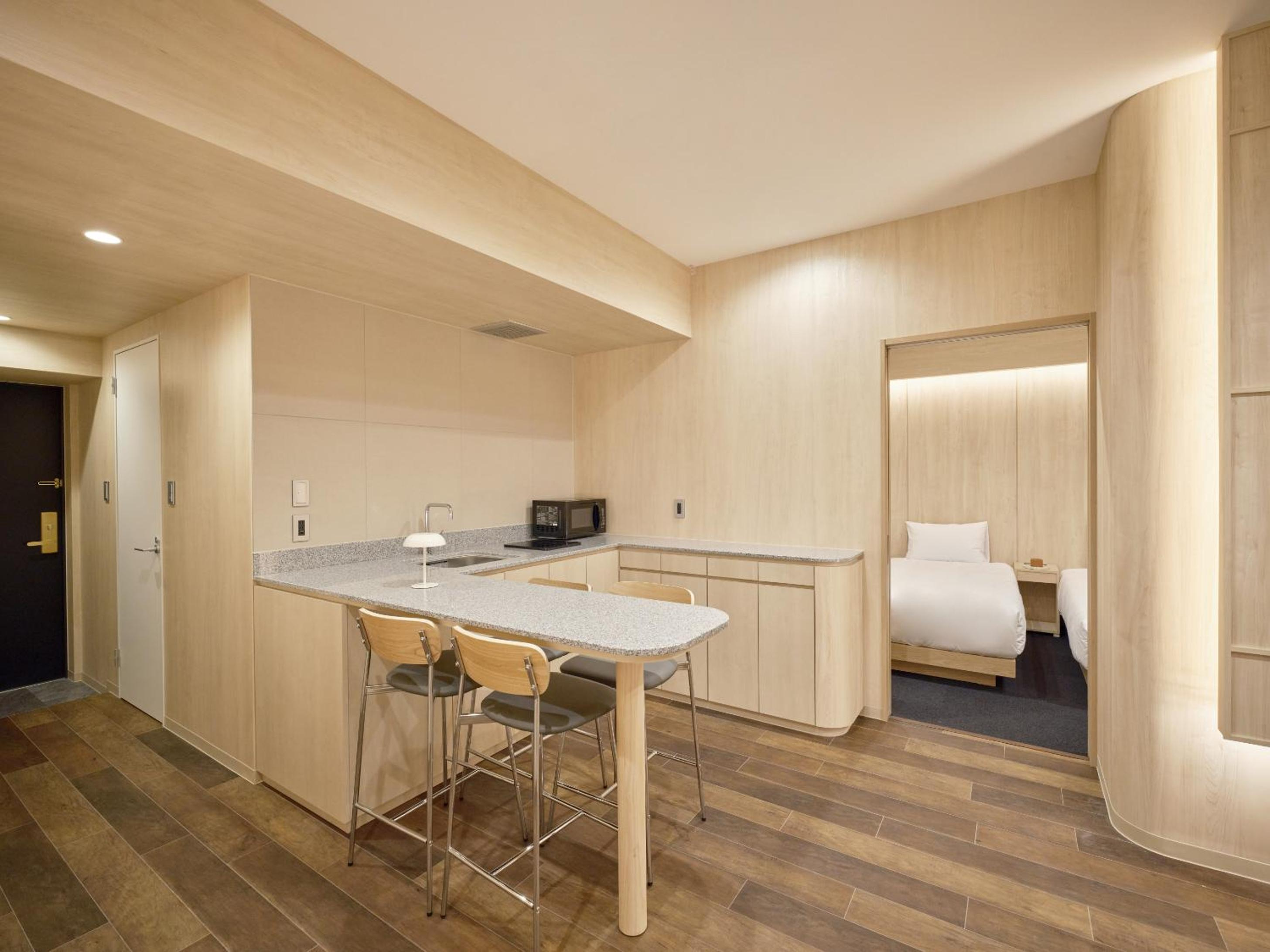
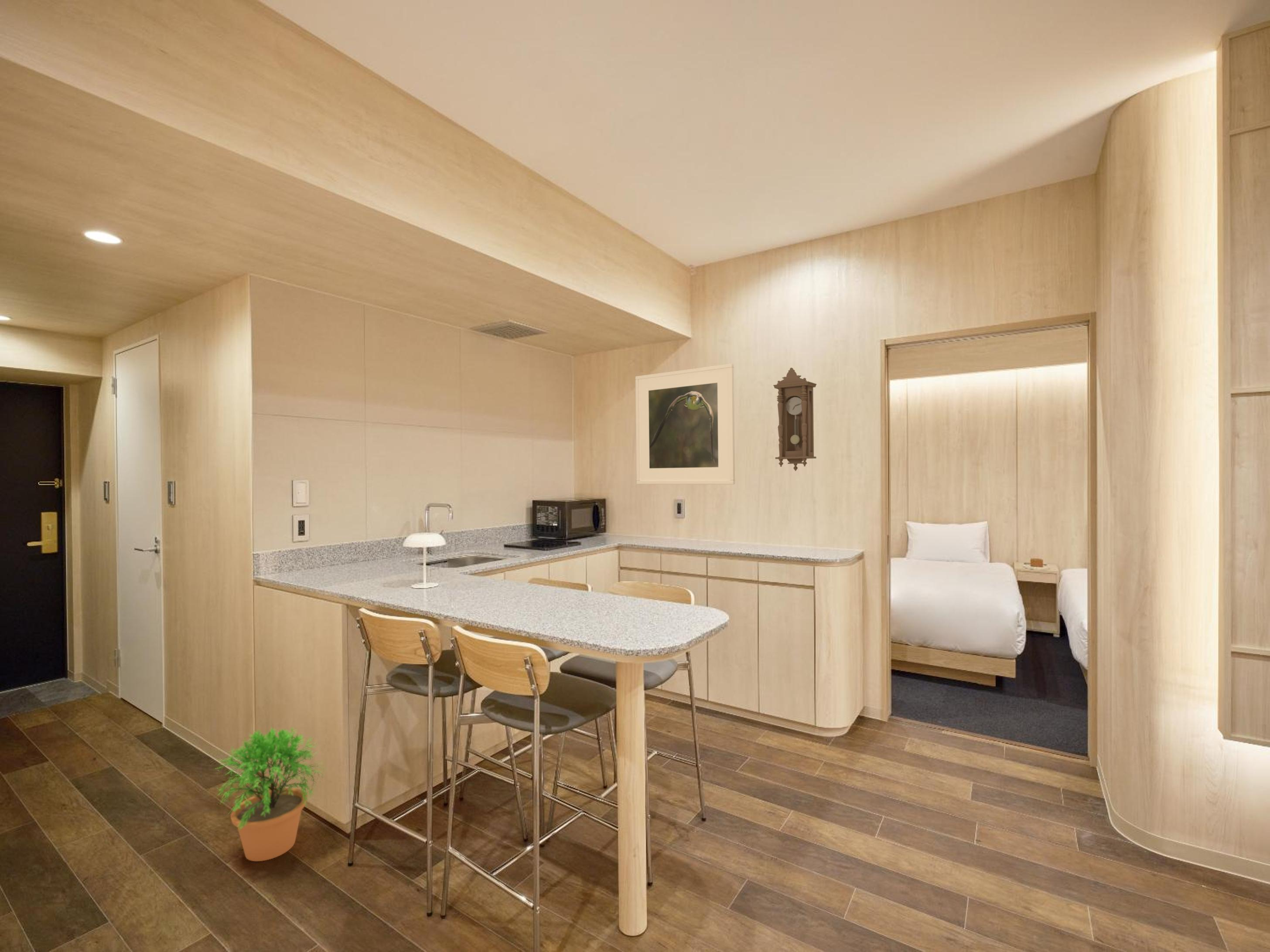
+ pendulum clock (795, 420)
+ potted plant (270, 786)
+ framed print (682, 427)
